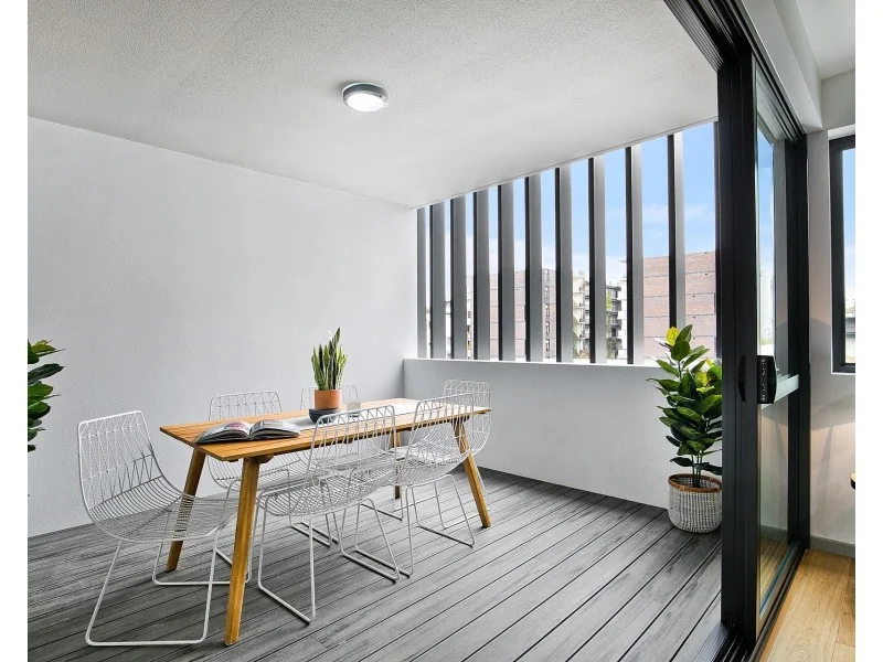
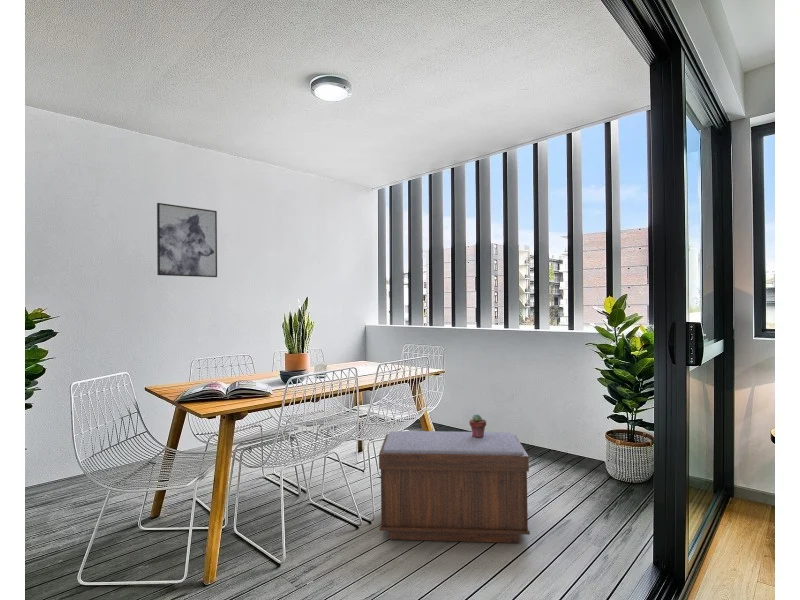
+ bench (451, 481)
+ potted succulent (477, 425)
+ wall art (188, 241)
